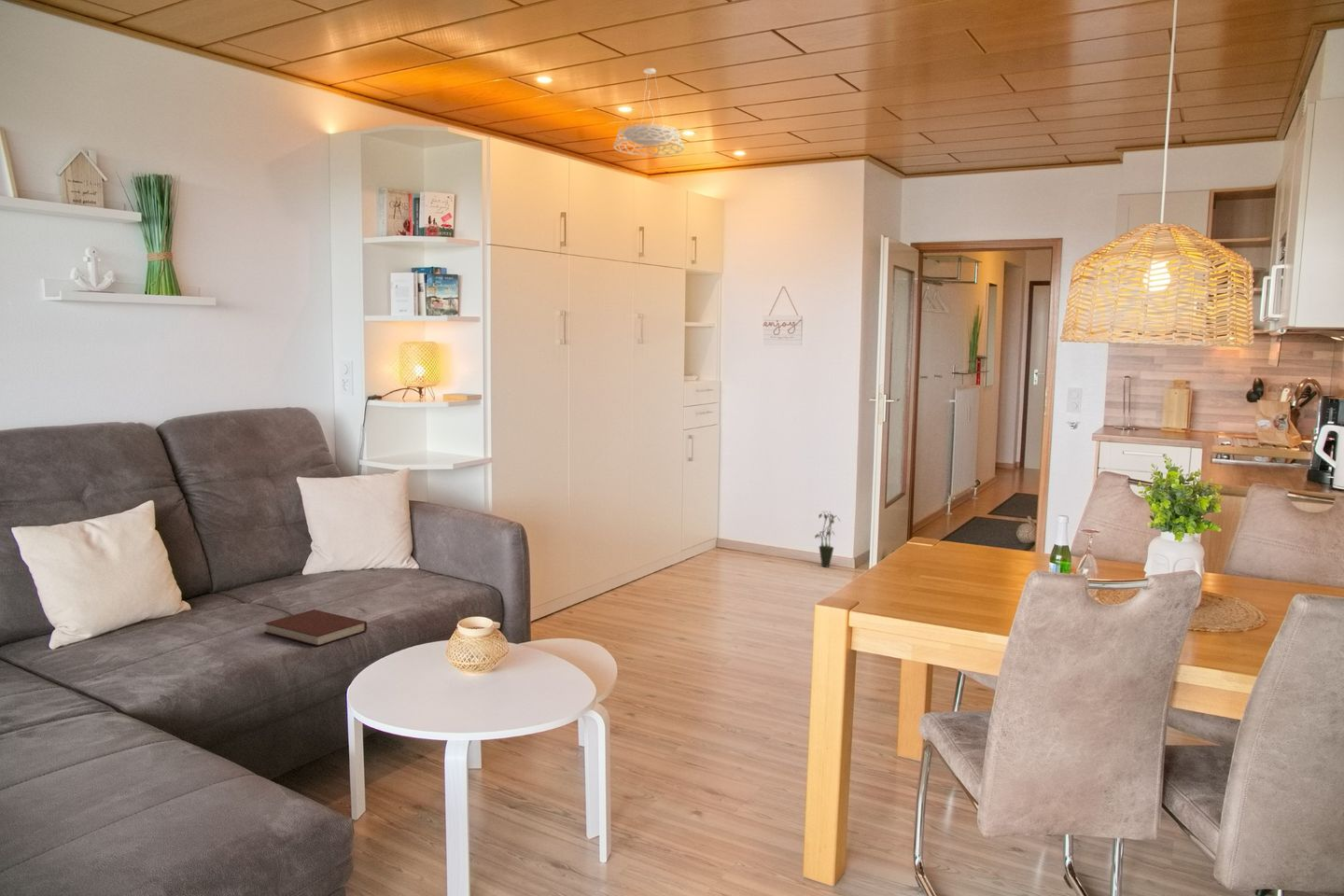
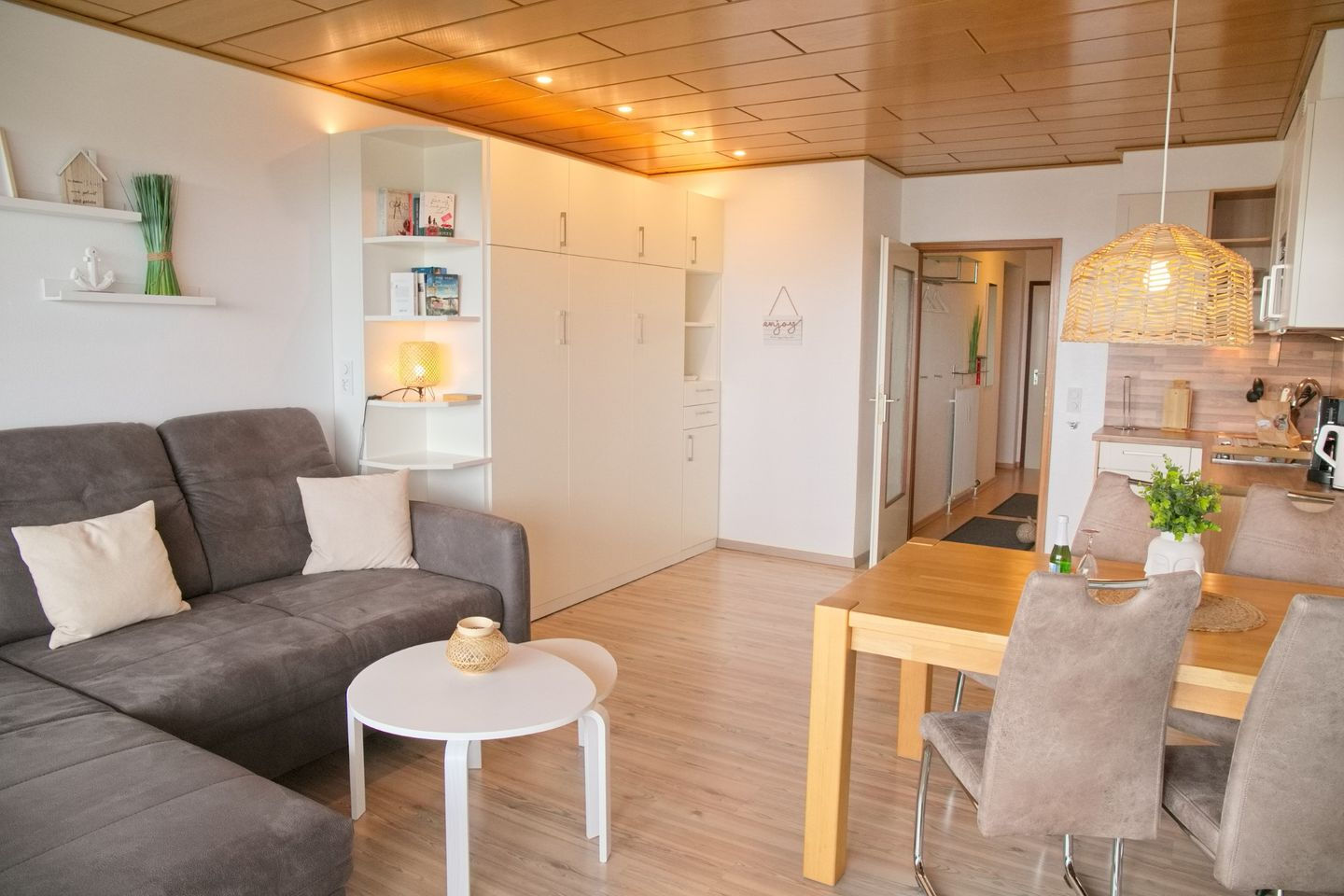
- notebook (315, 626)
- potted plant (826, 539)
- pendant light (651, 108)
